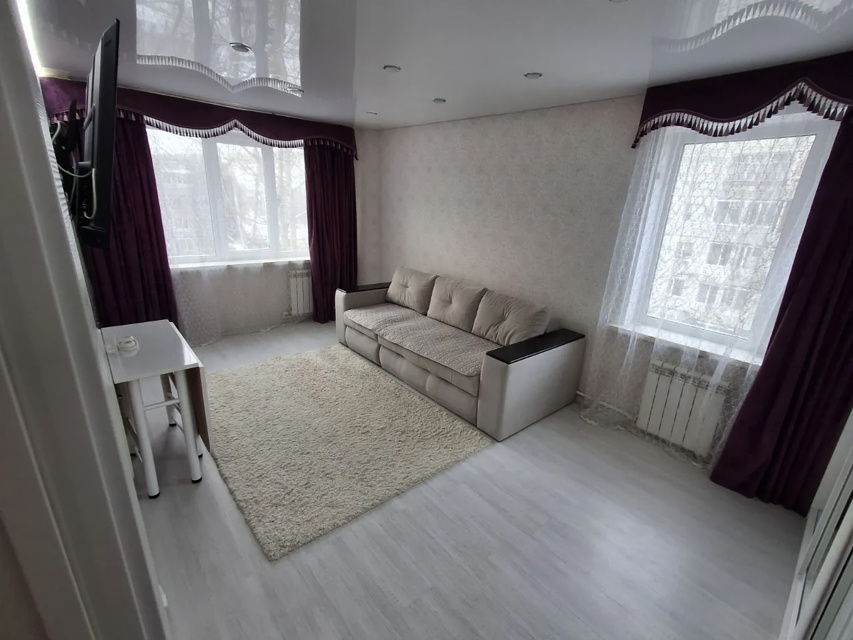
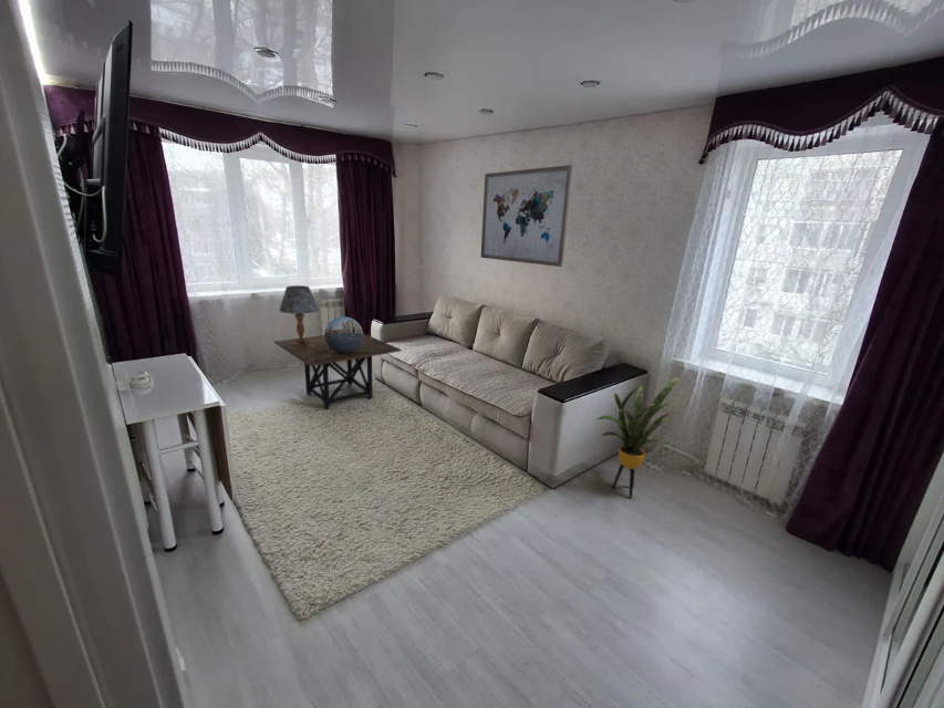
+ decorative sphere (343, 334)
+ house plant (641, 439)
+ table lamp (299, 316)
+ wall art (520, 217)
+ side table (338, 371)
